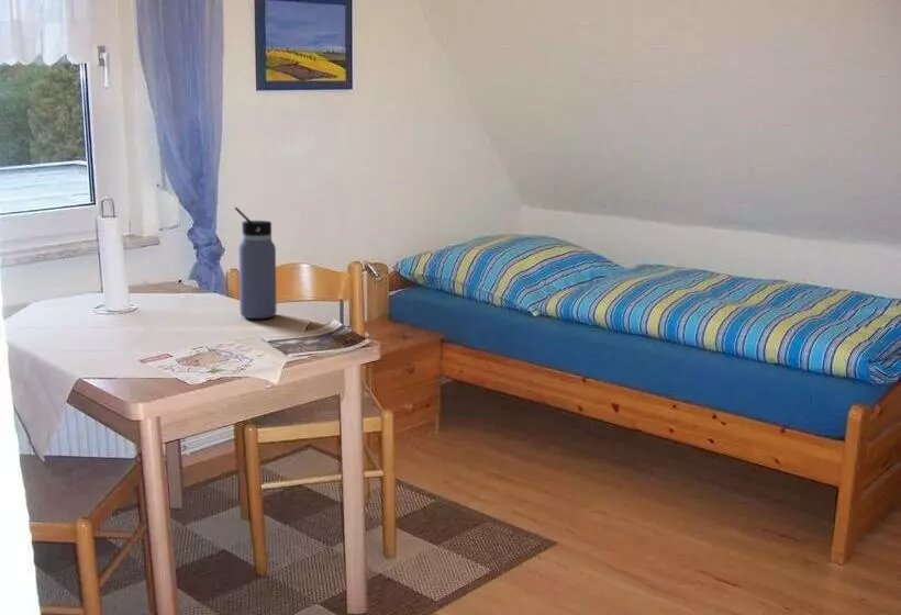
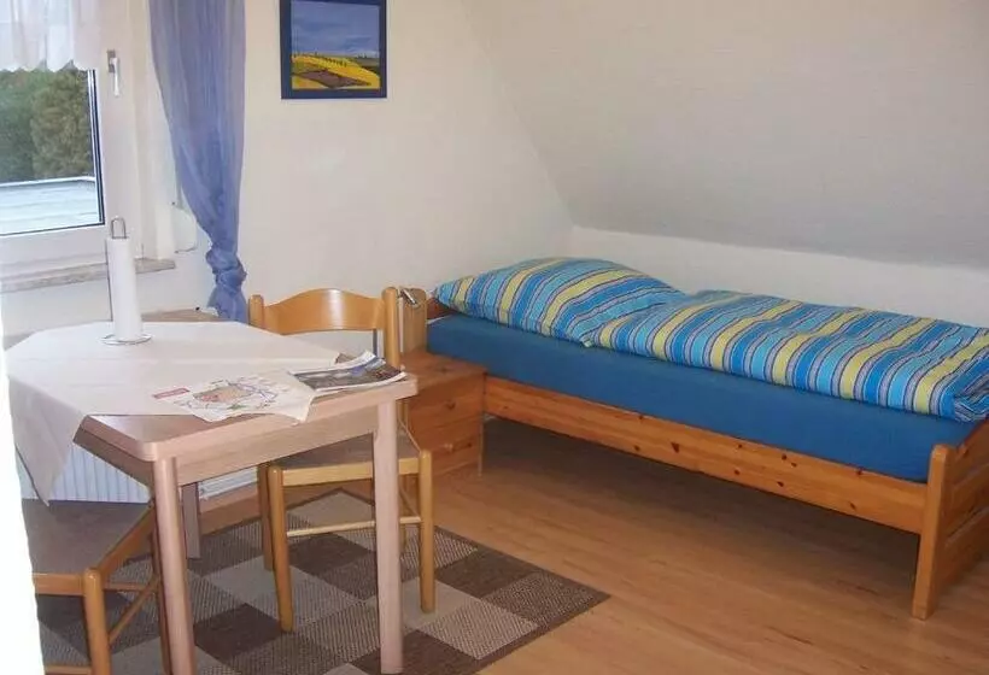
- water bottle (255, 261)
